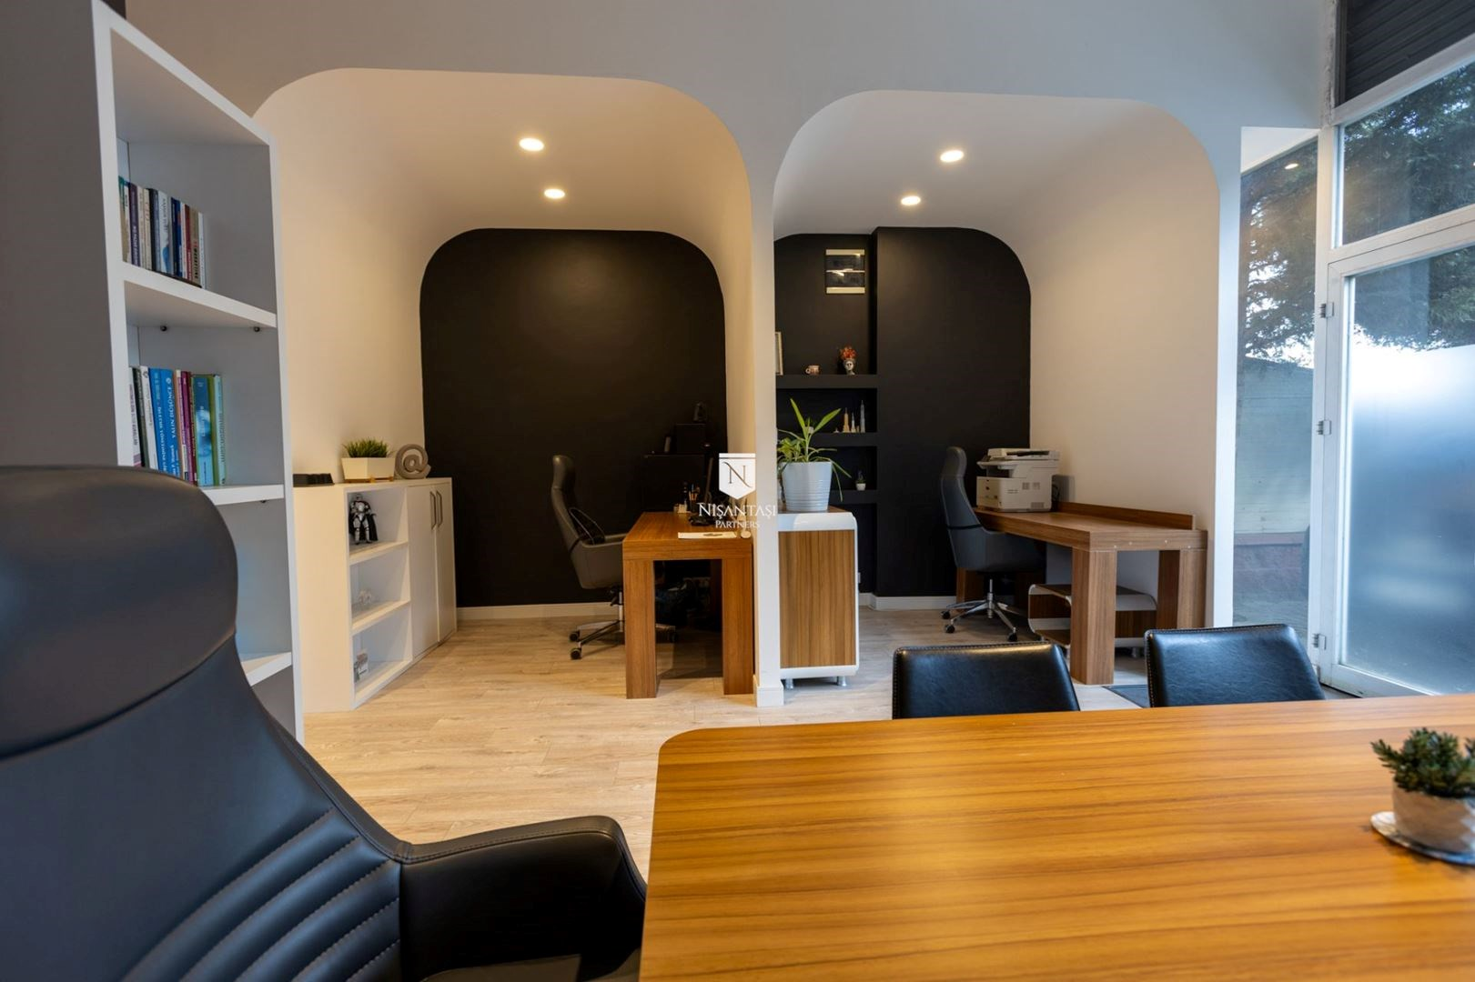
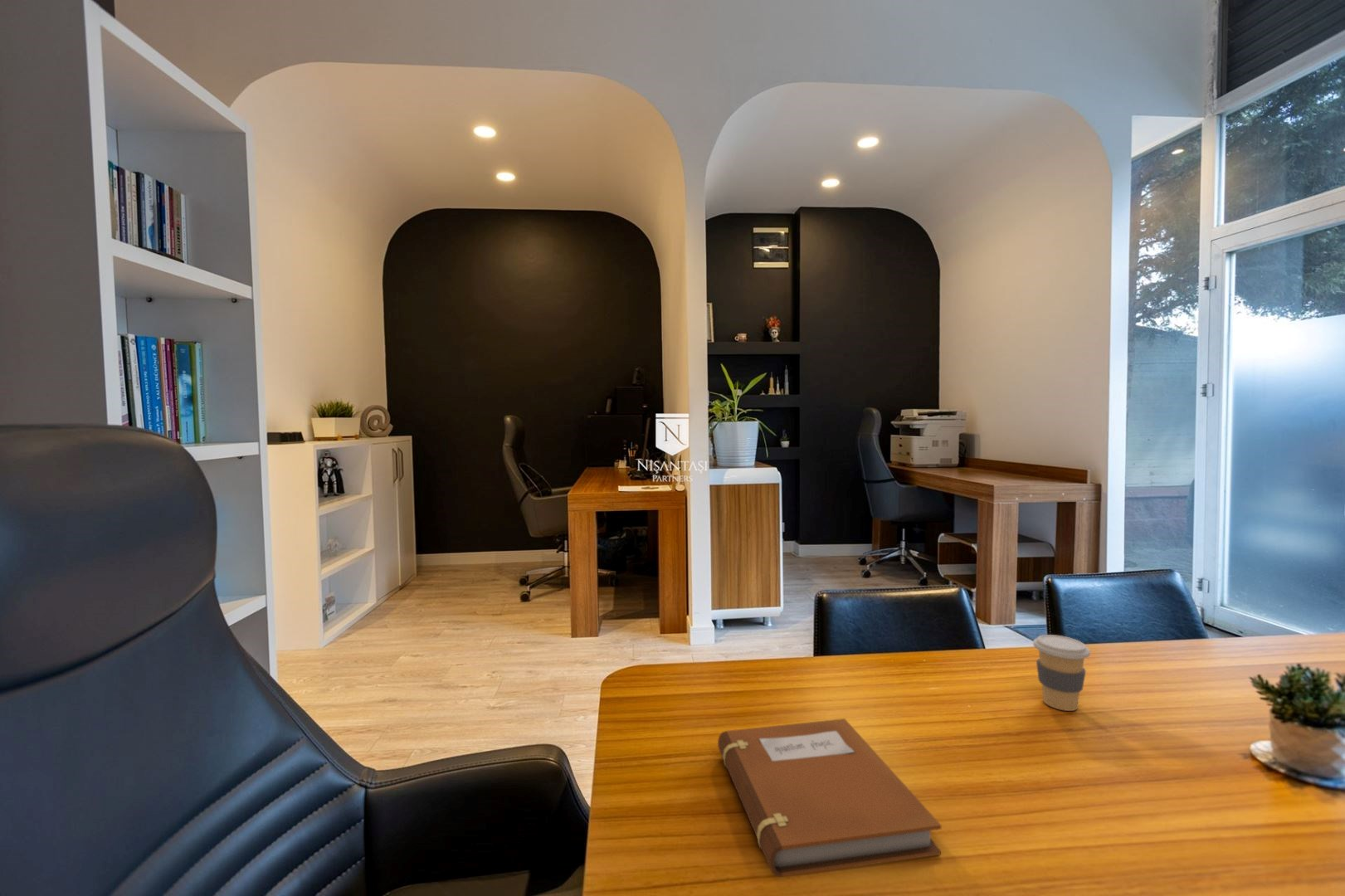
+ coffee cup (1060, 673)
+ notebook (811, 782)
